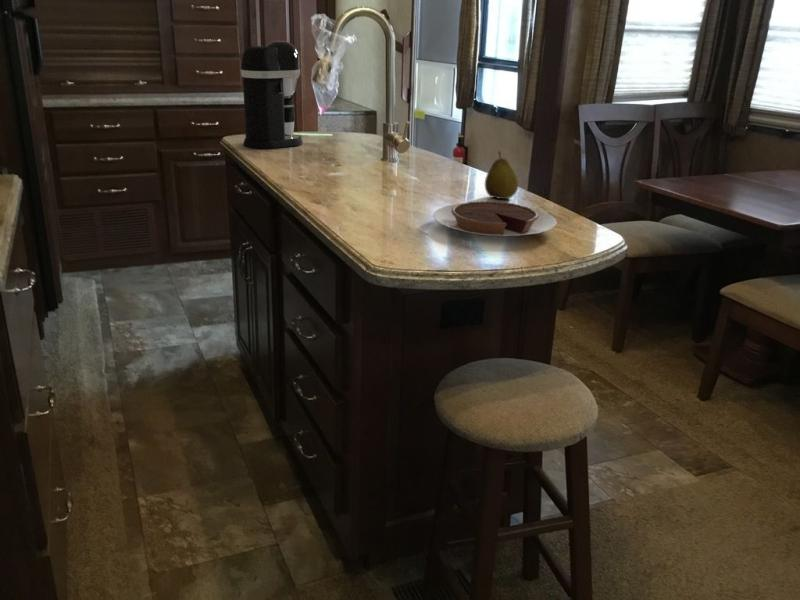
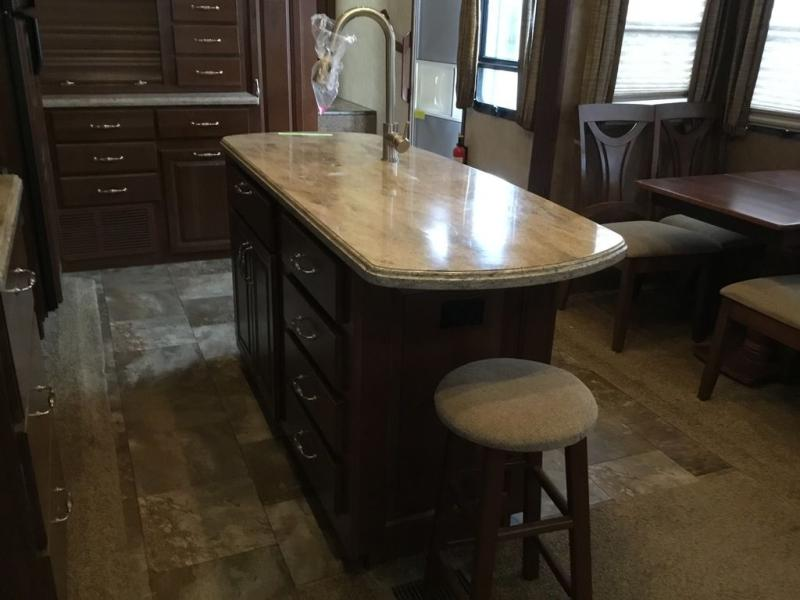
- chocolate tart (494, 218)
- fruit (502, 175)
- coffee maker (271, 94)
